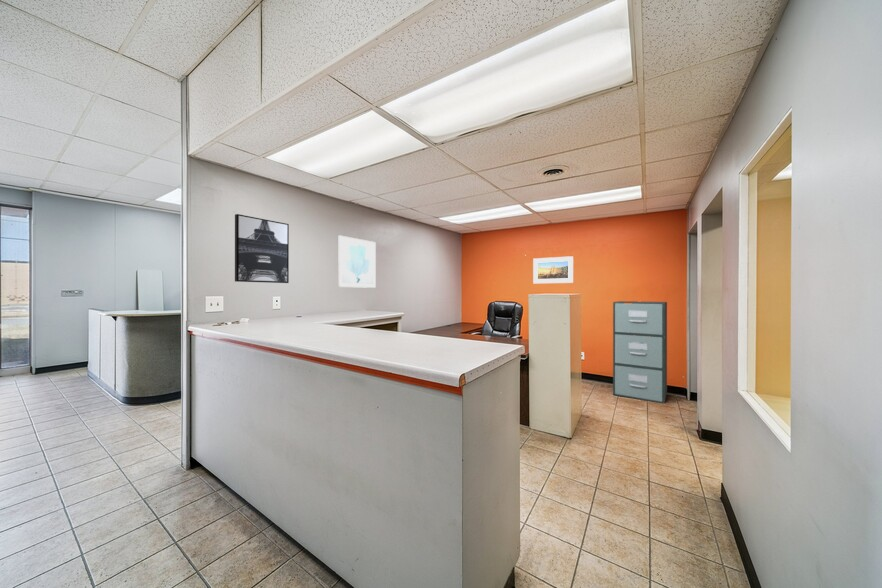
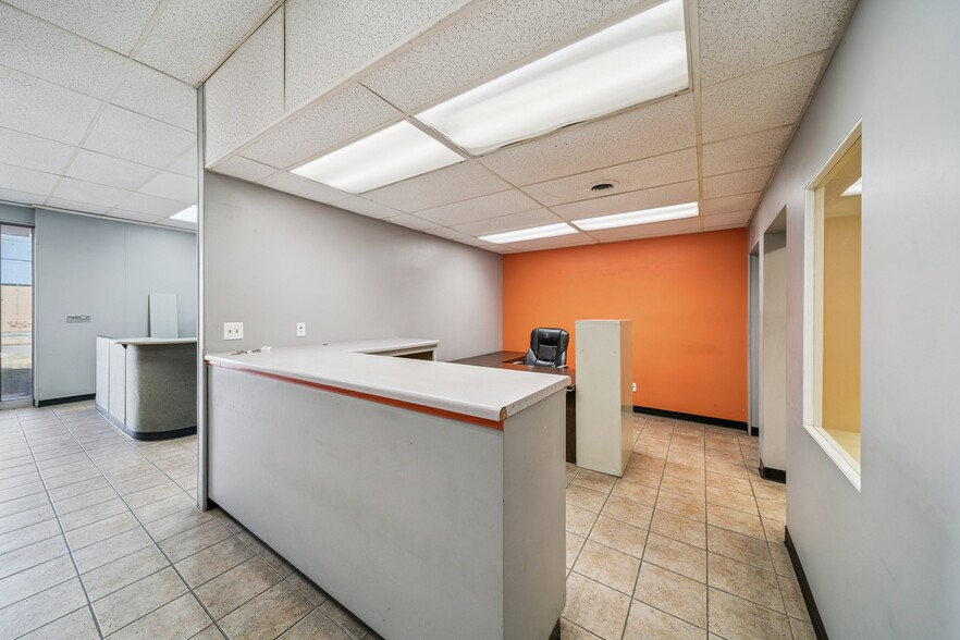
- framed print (552, 270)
- wall art (263, 250)
- wall art (358, 263)
- filing cabinet (640, 347)
